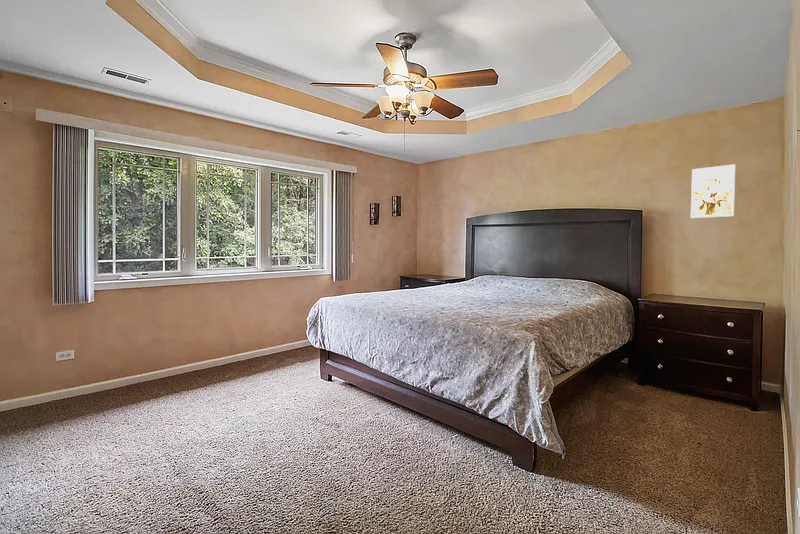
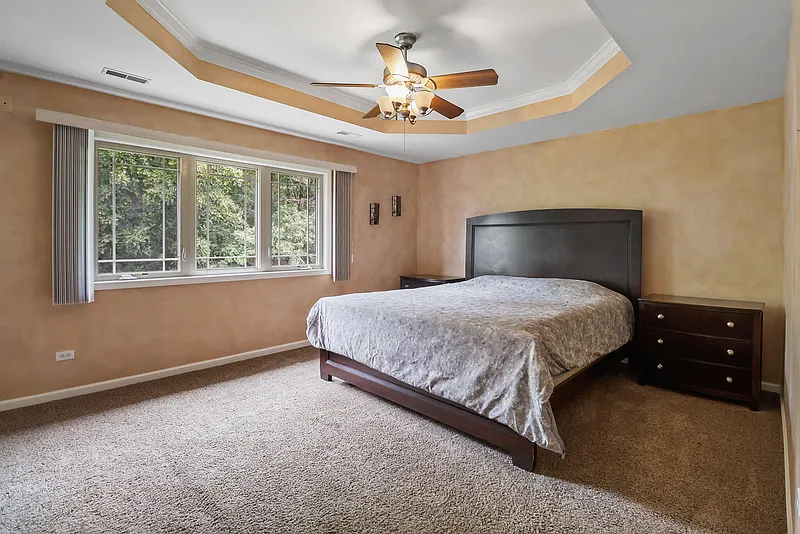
- wall art (712, 192)
